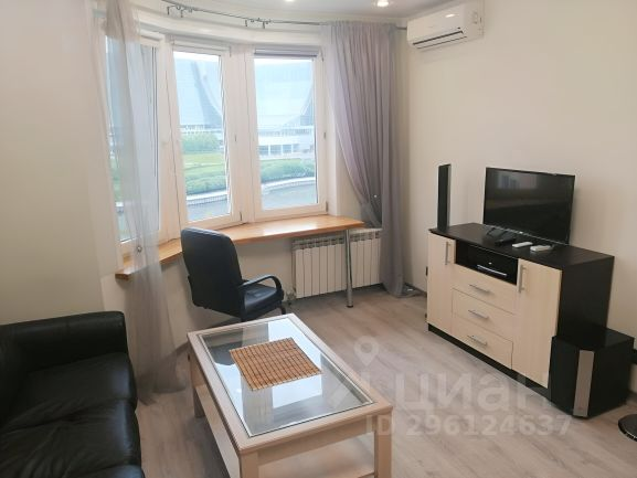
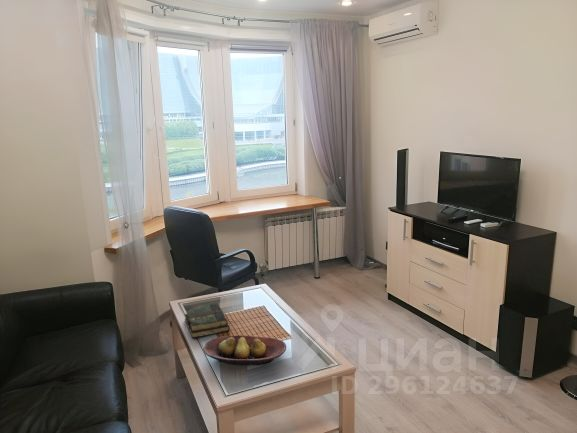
+ book (206, 319)
+ fruit bowl (244, 348)
